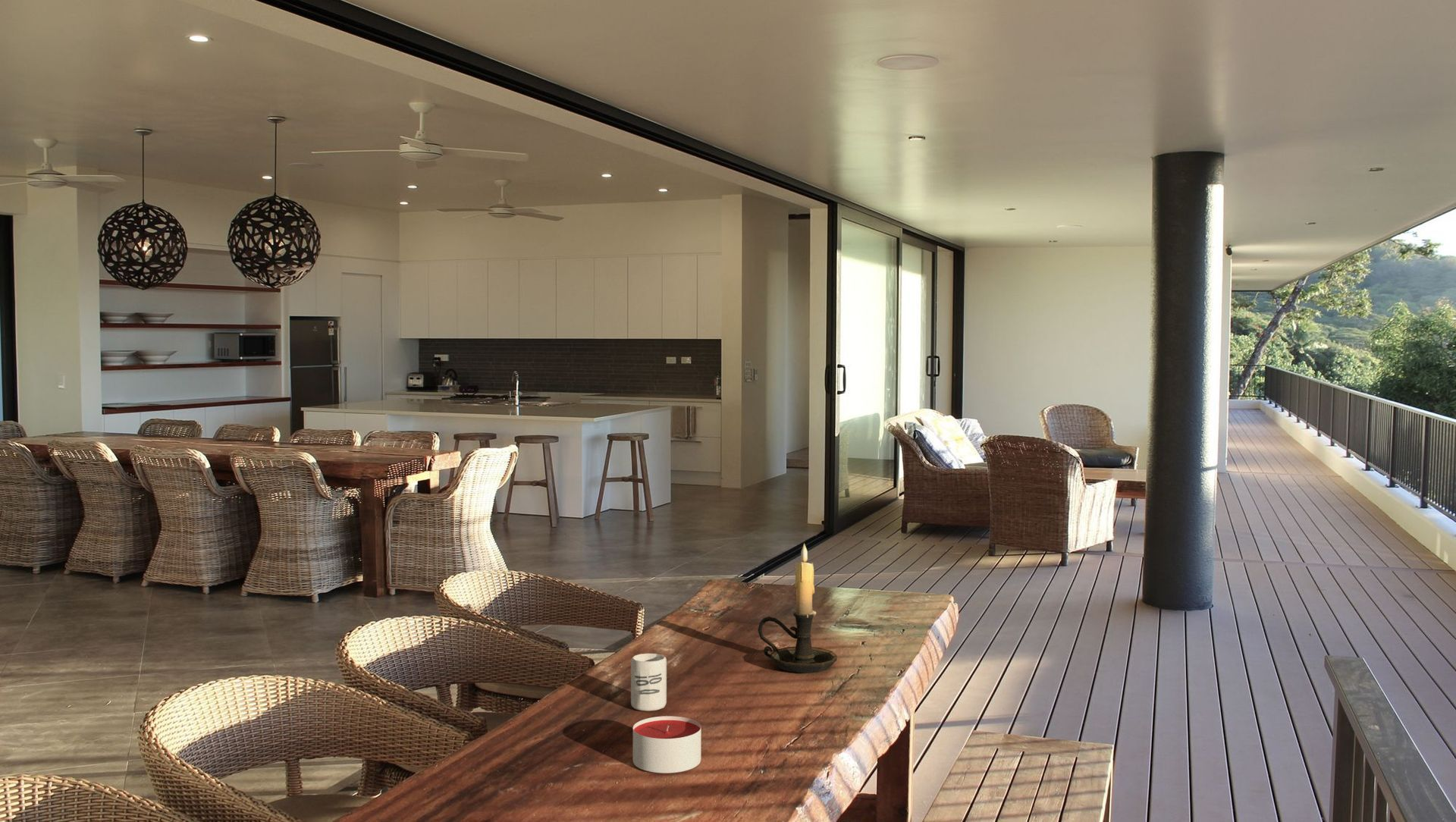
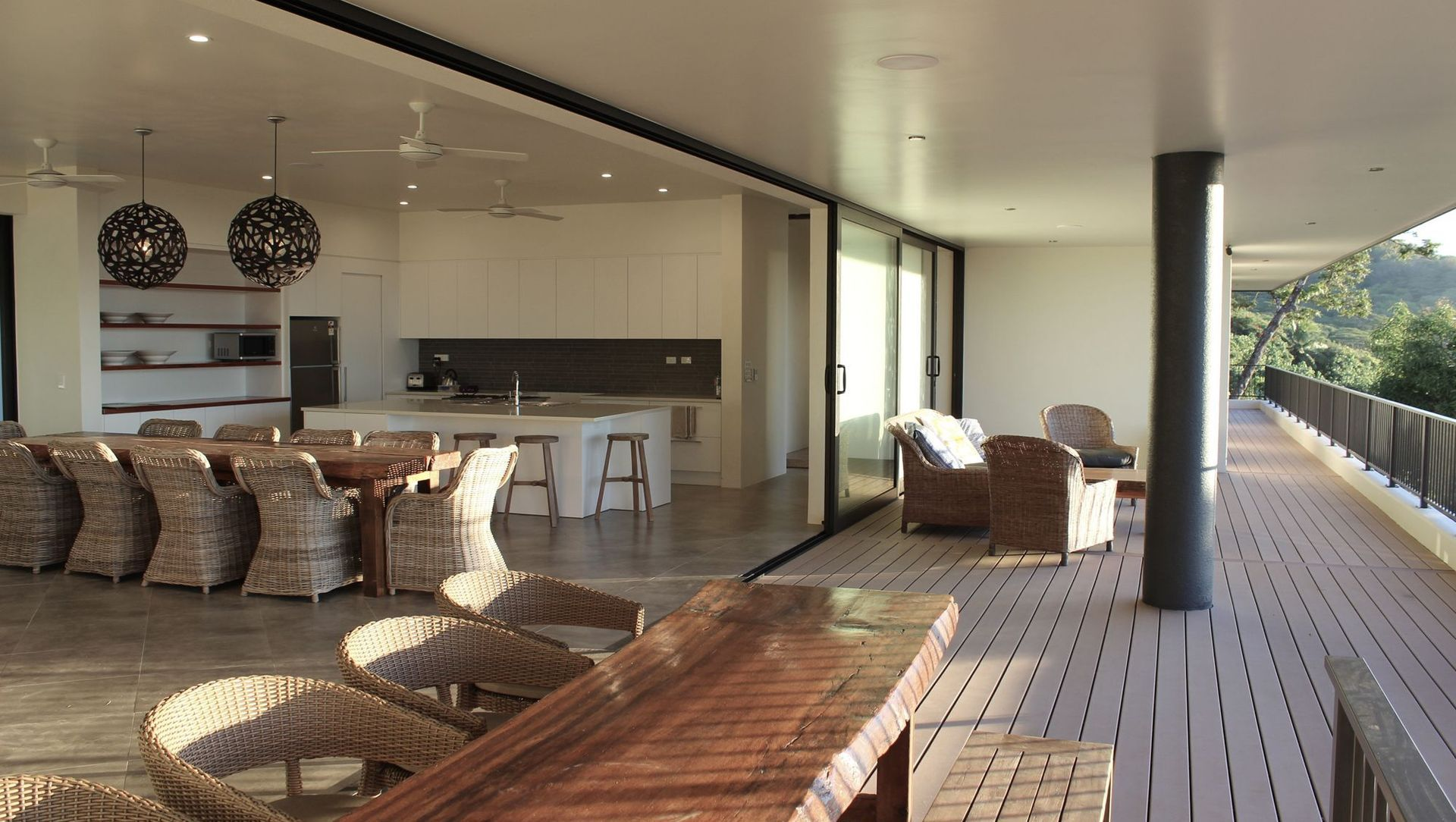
- candle holder (796, 603)
- cup (648, 682)
- candle (667, 742)
